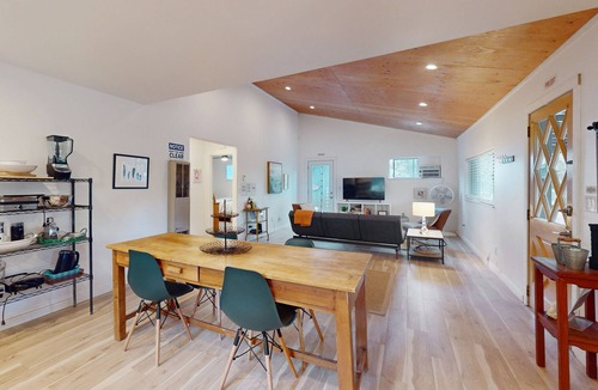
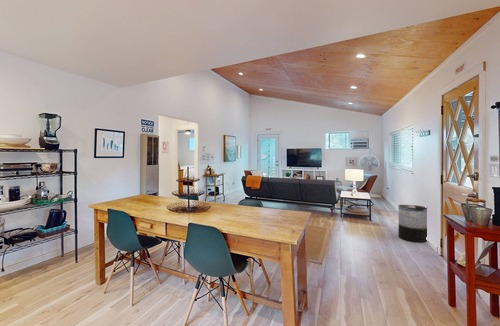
+ trash can (412, 222)
